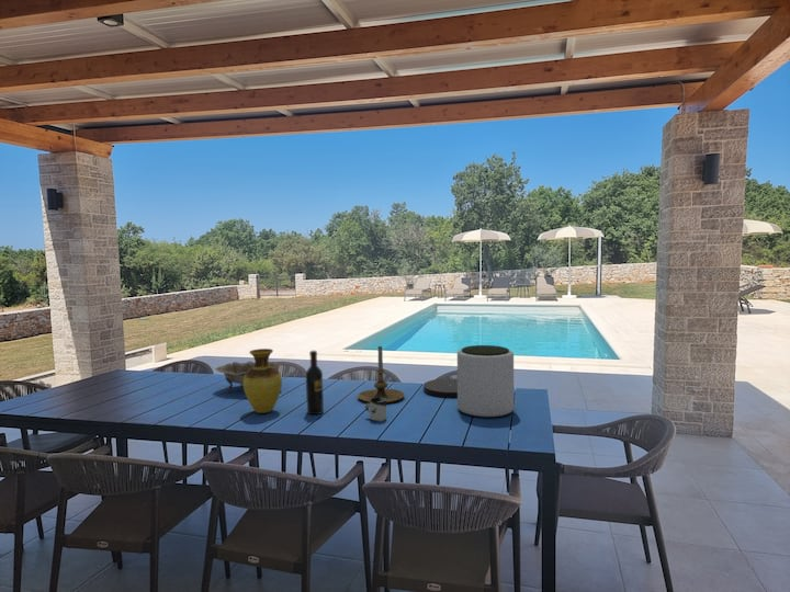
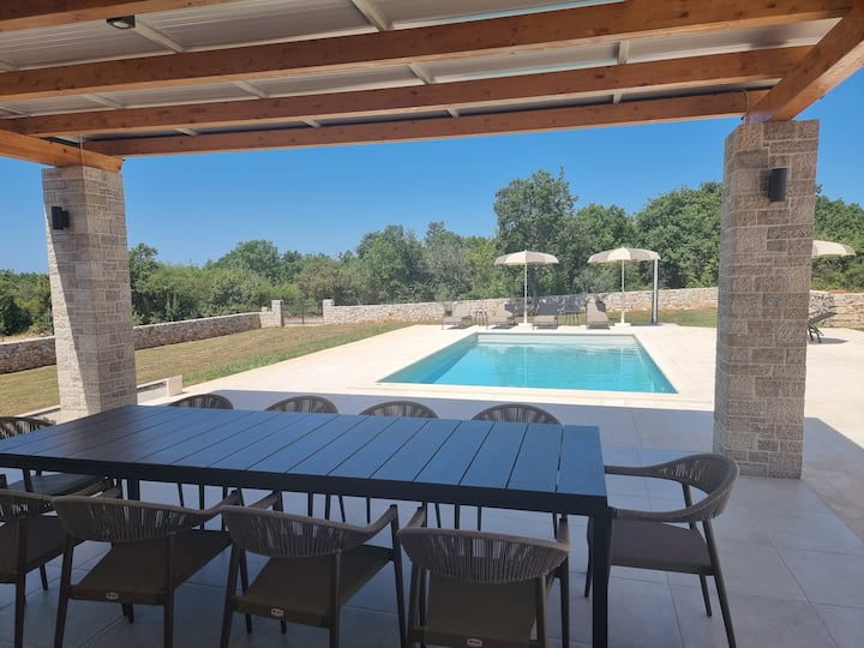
- plant pot (485, 379)
- wine bottle (314, 382)
- vase (262, 380)
- plate (450, 387)
- decorative bowl (246, 372)
- candle holder (380, 372)
- cup (375, 409)
